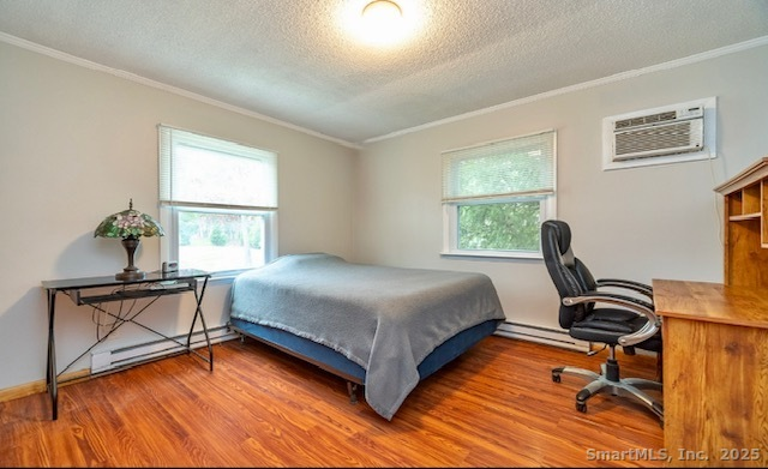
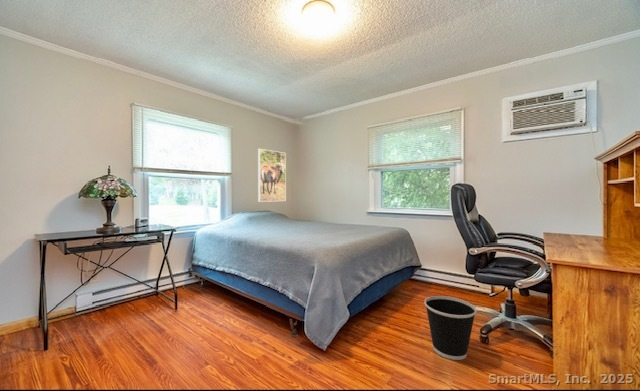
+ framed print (272, 176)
+ wastebasket (449, 327)
